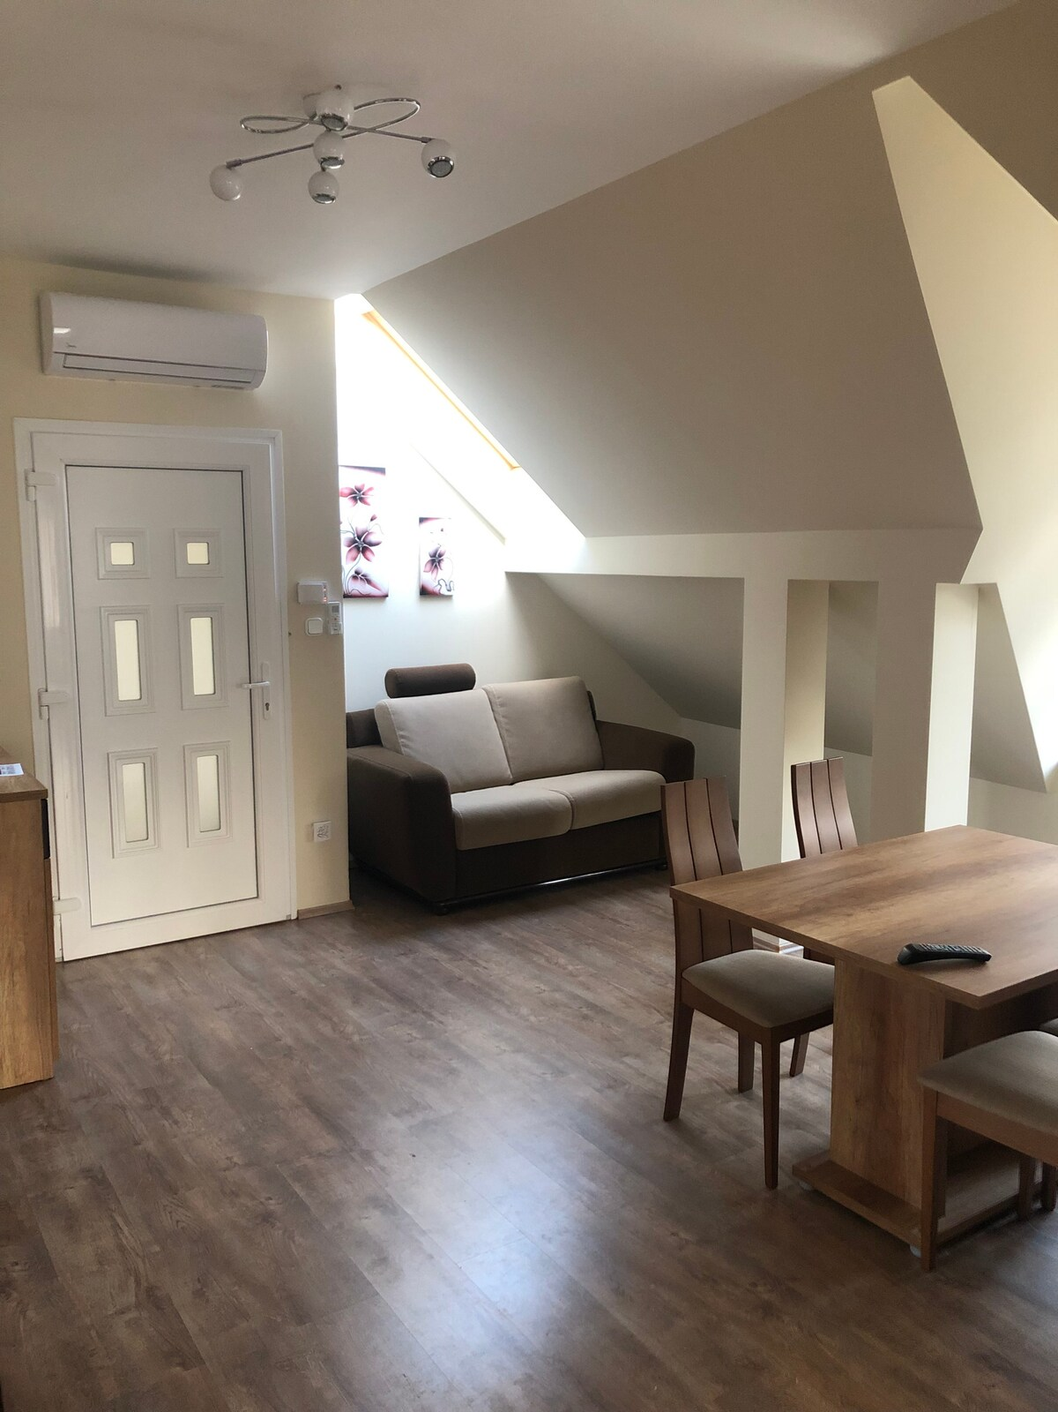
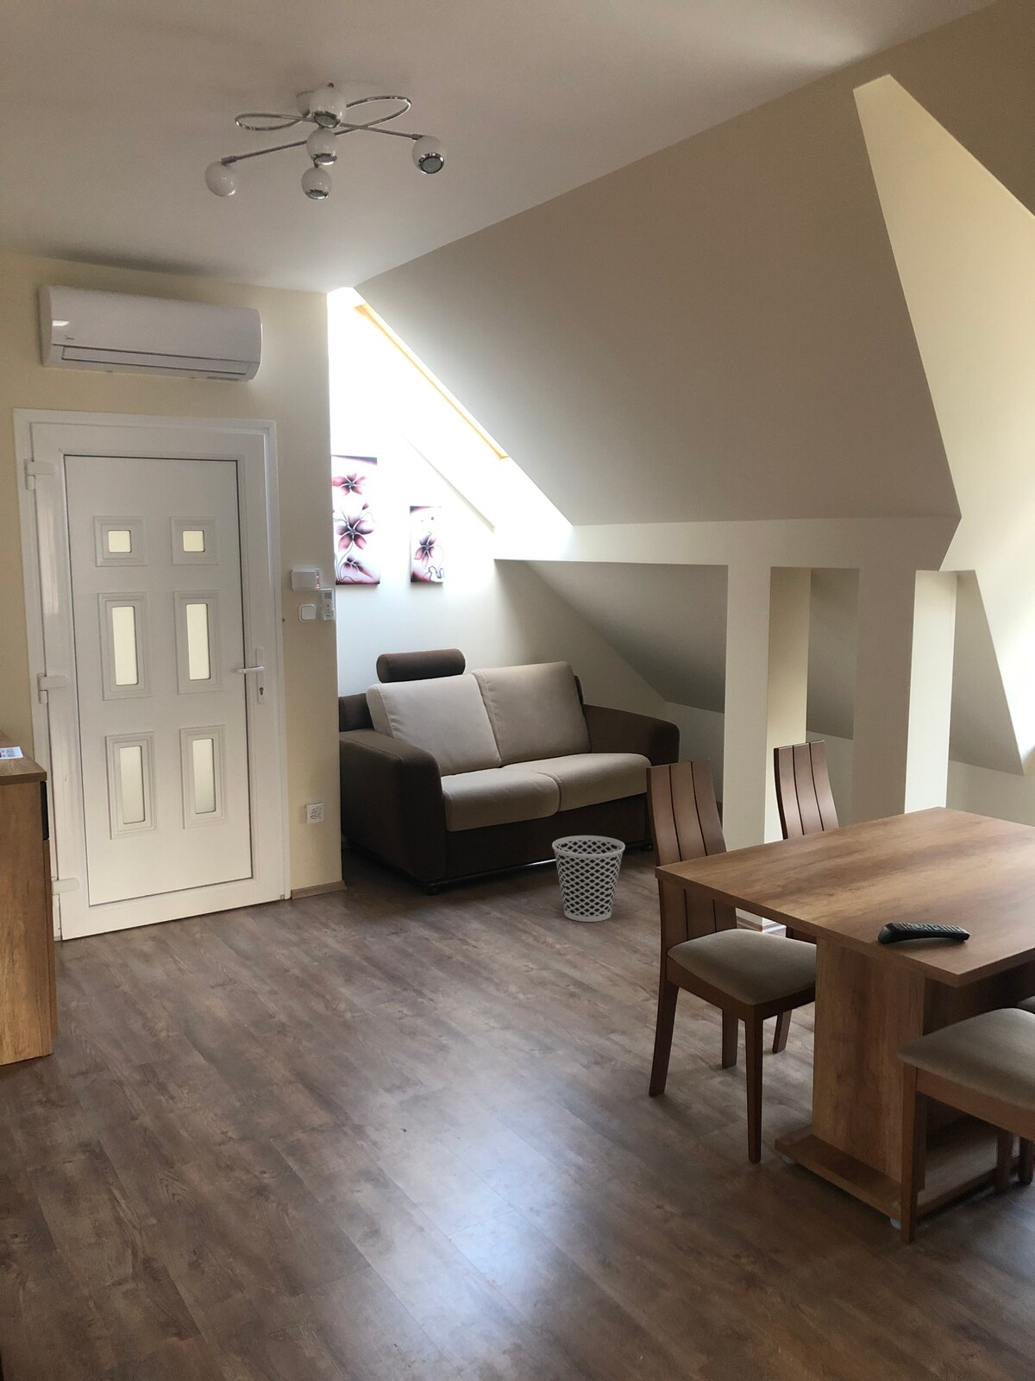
+ wastebasket (587, 879)
